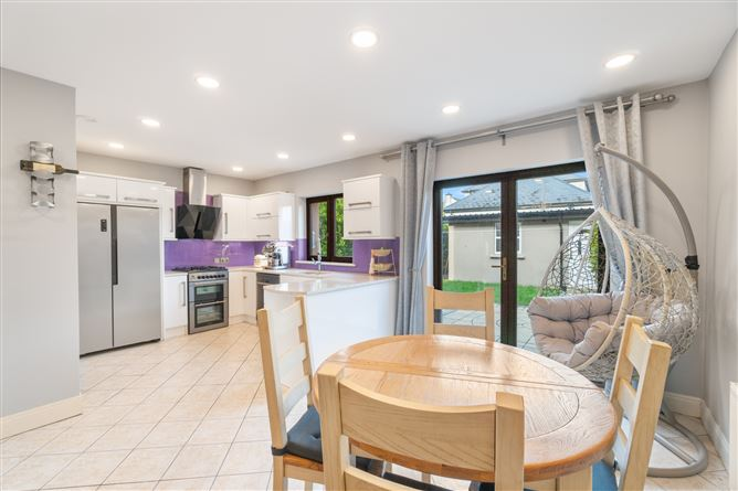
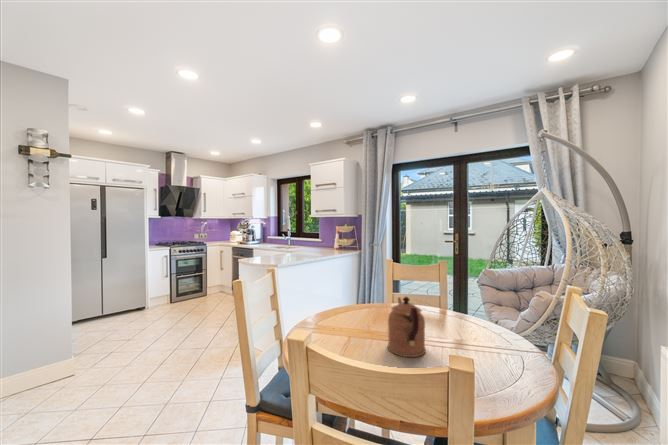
+ coffeepot (406, 322)
